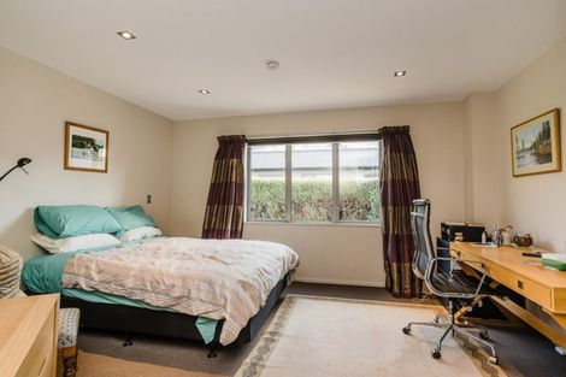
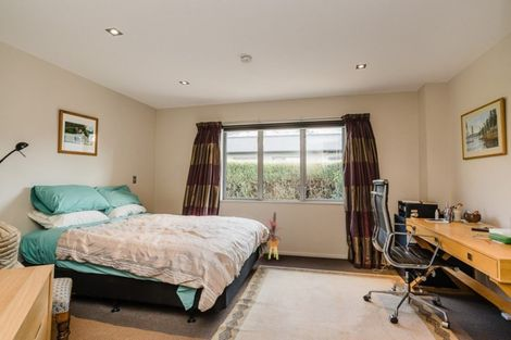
+ house plant (271, 235)
